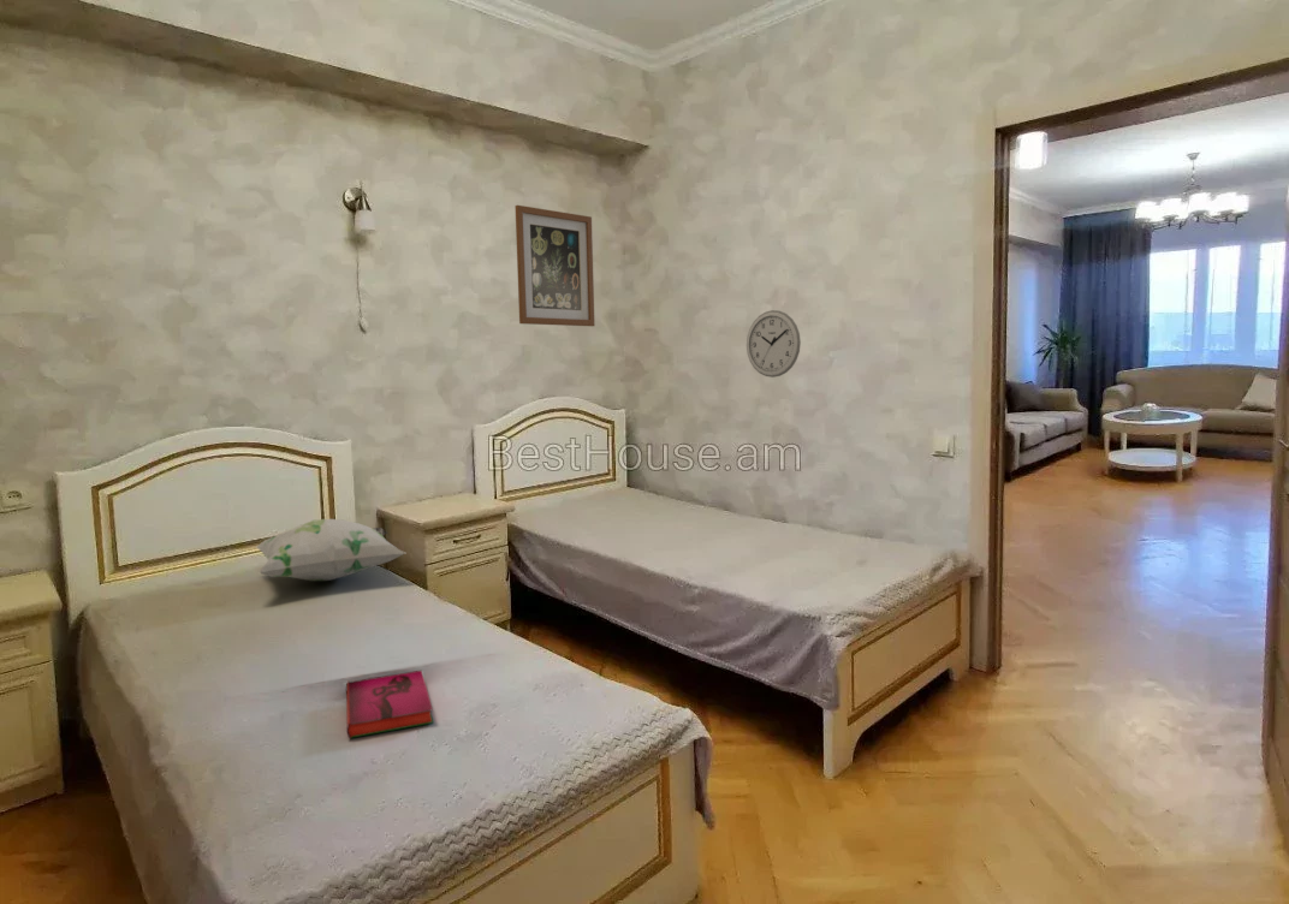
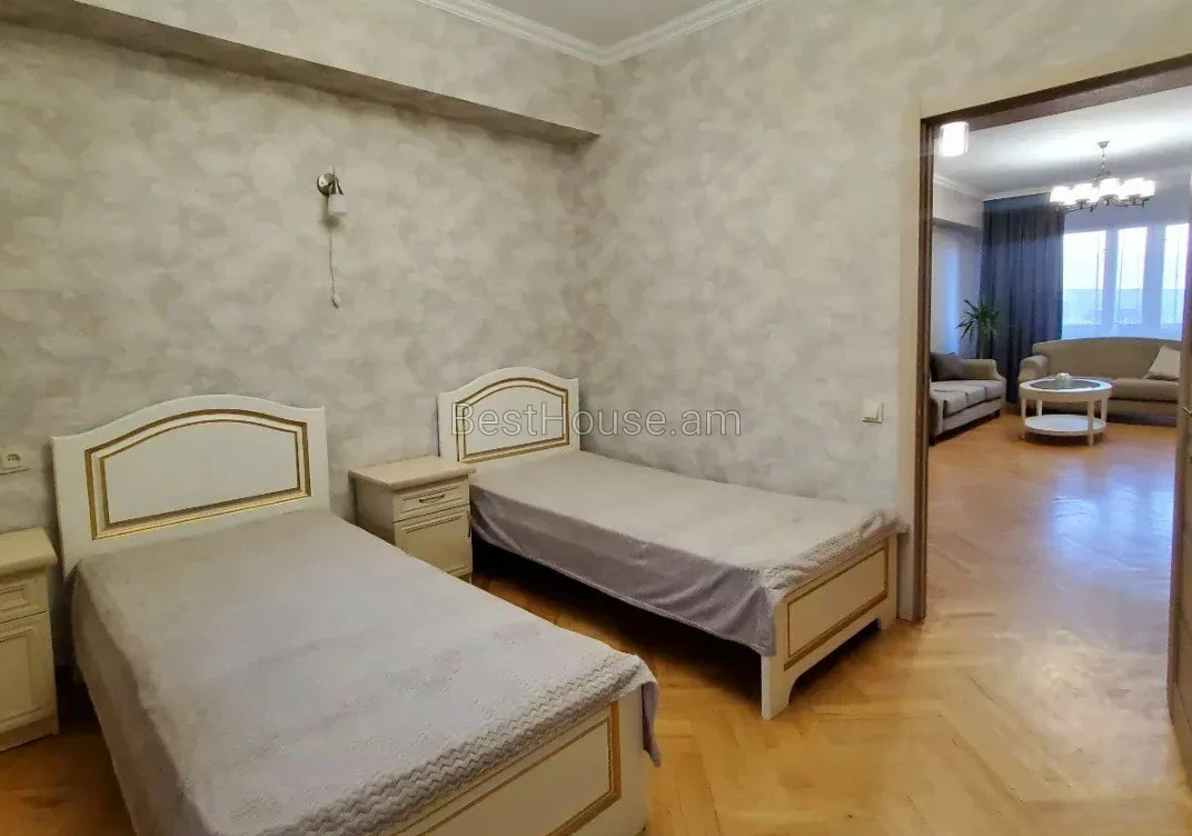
- wall art (557, 268)
- wall clock (771, 344)
- hardback book (387, 701)
- decorative pillow (329, 548)
